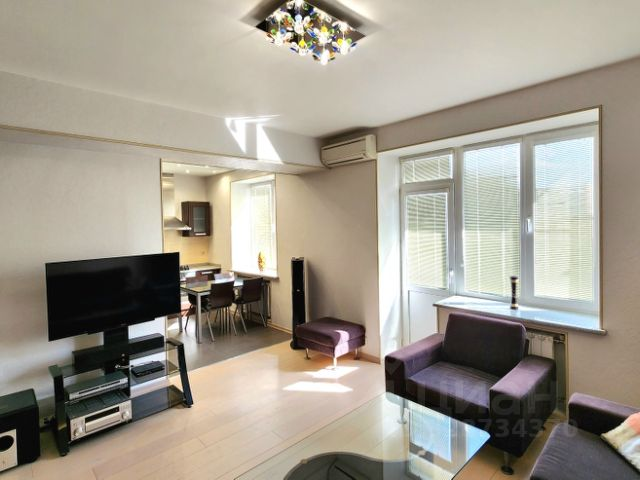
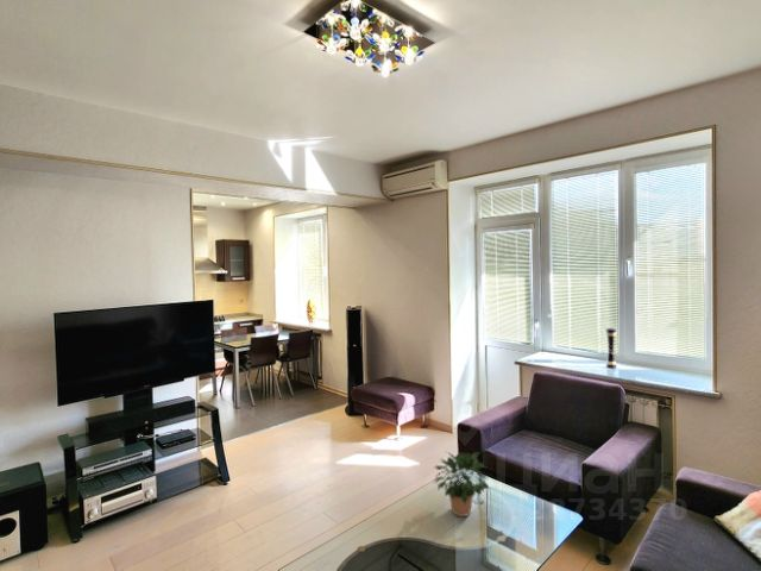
+ potted plant (461, 478)
